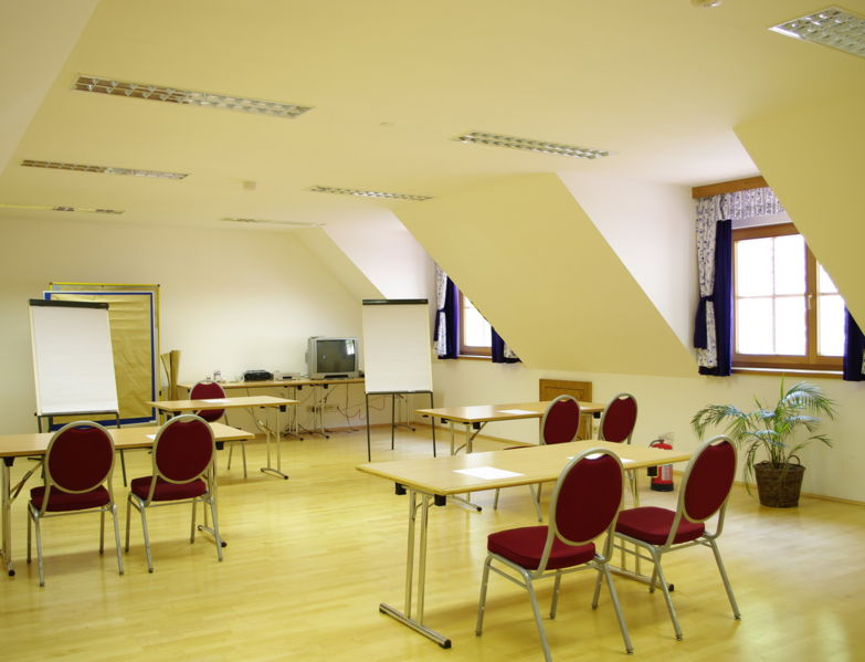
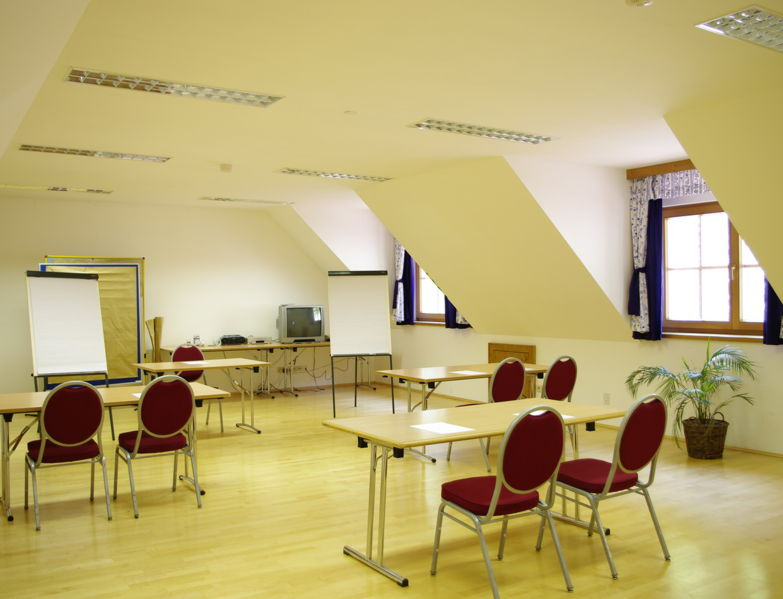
- fire extinguisher (662, 465)
